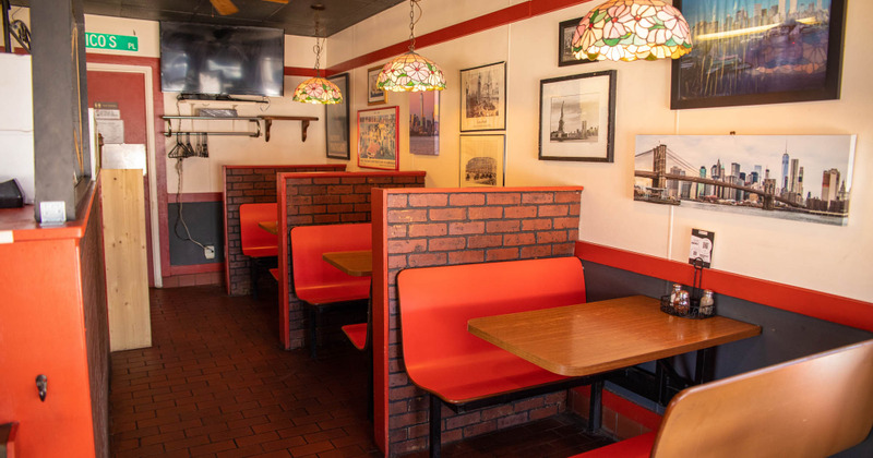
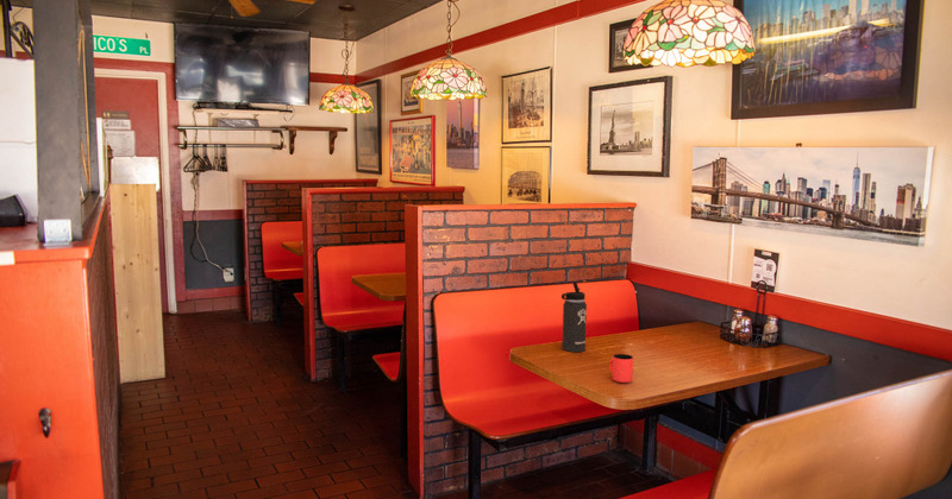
+ cup (619, 367)
+ thermos bottle (572, 316)
